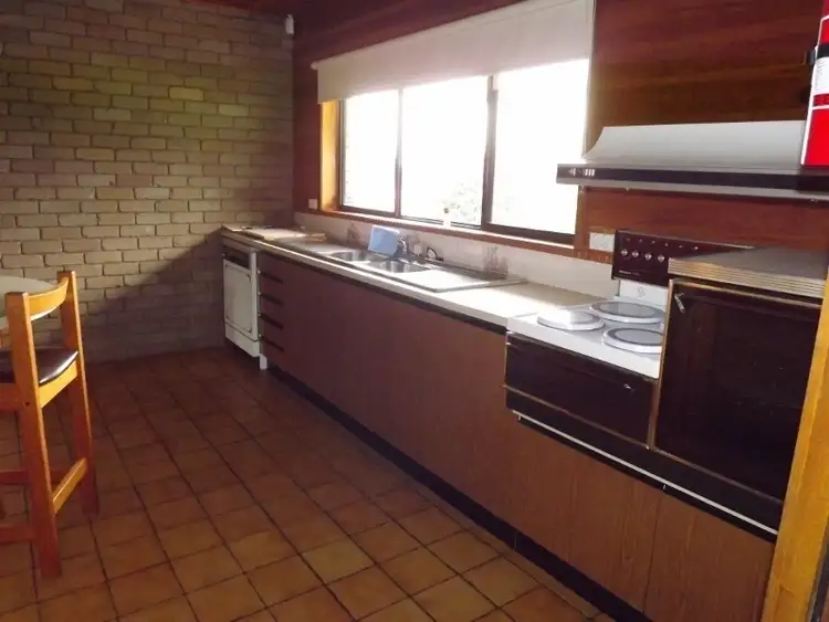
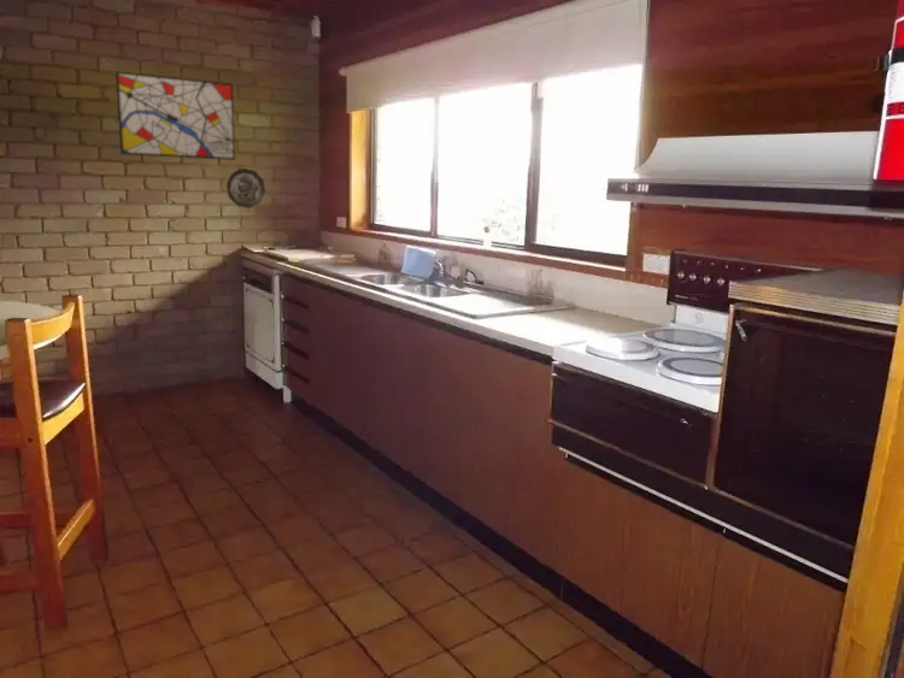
+ wall art (178, 118)
+ decorative plate (245, 188)
